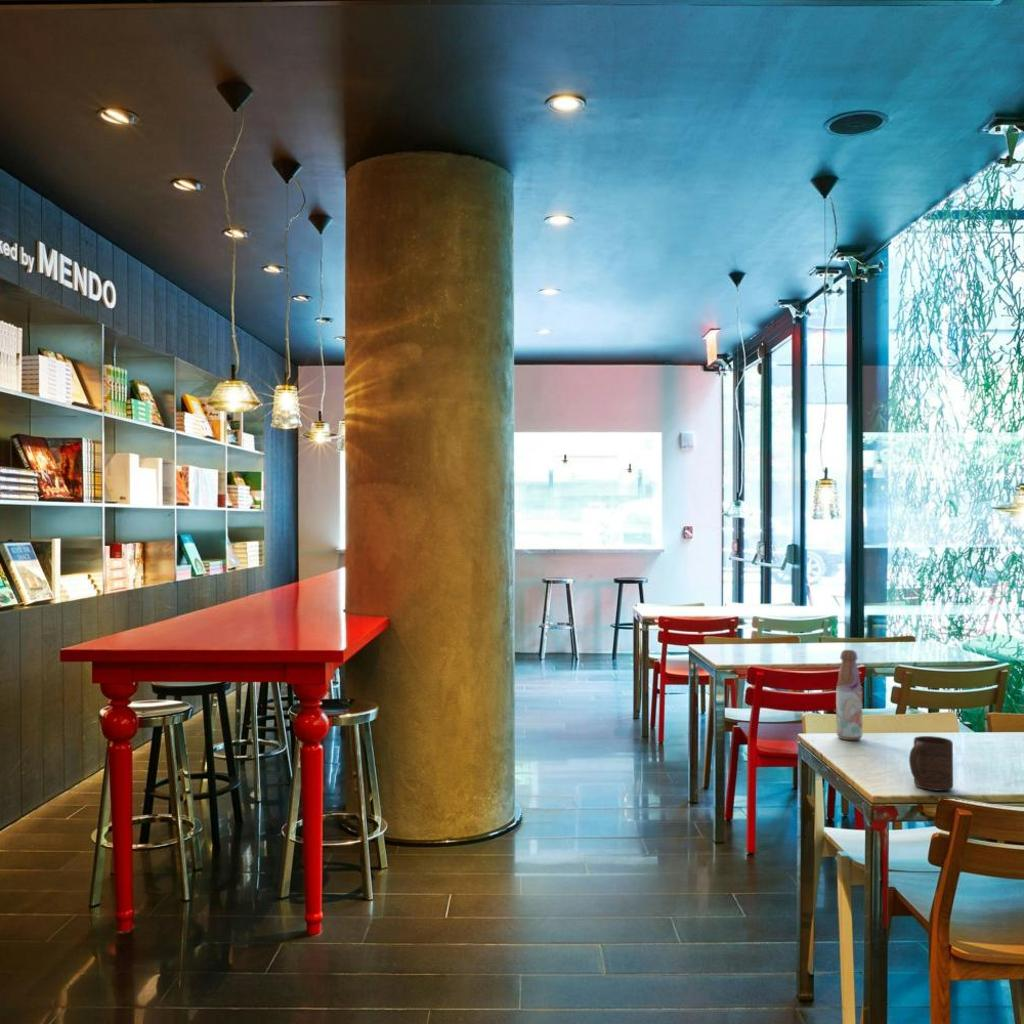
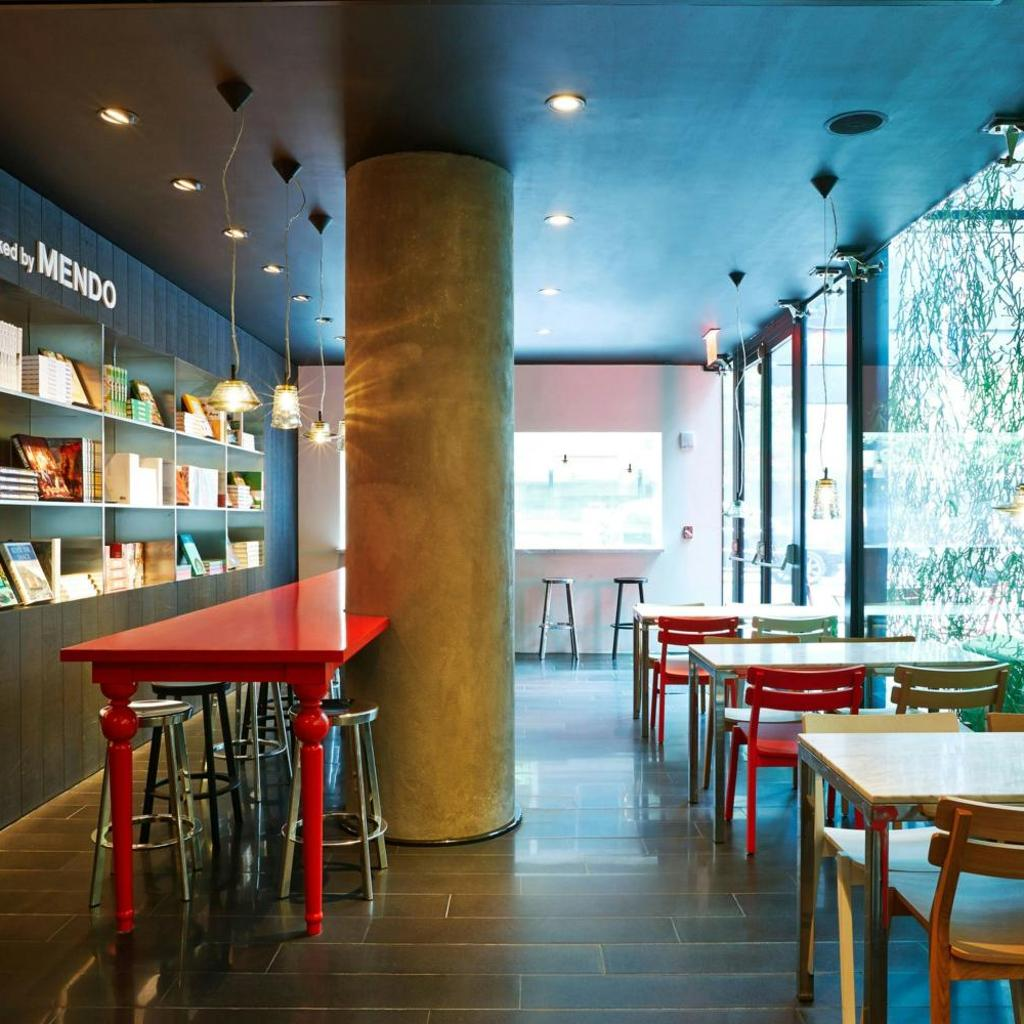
- cup (931, 764)
- bottle (849, 694)
